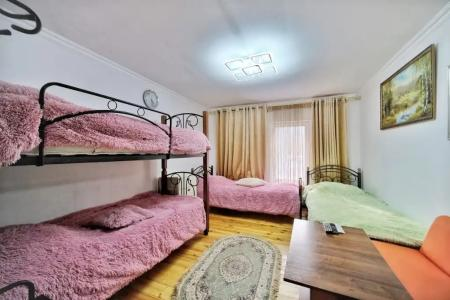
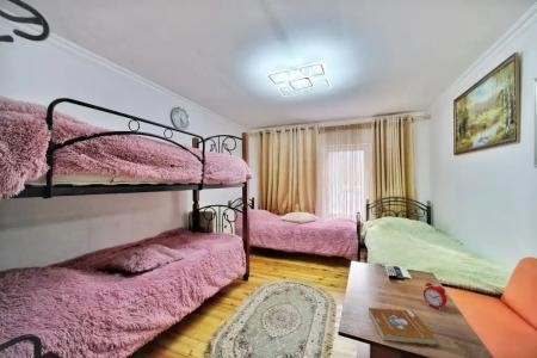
+ alarm clock (434, 294)
+ book (399, 323)
